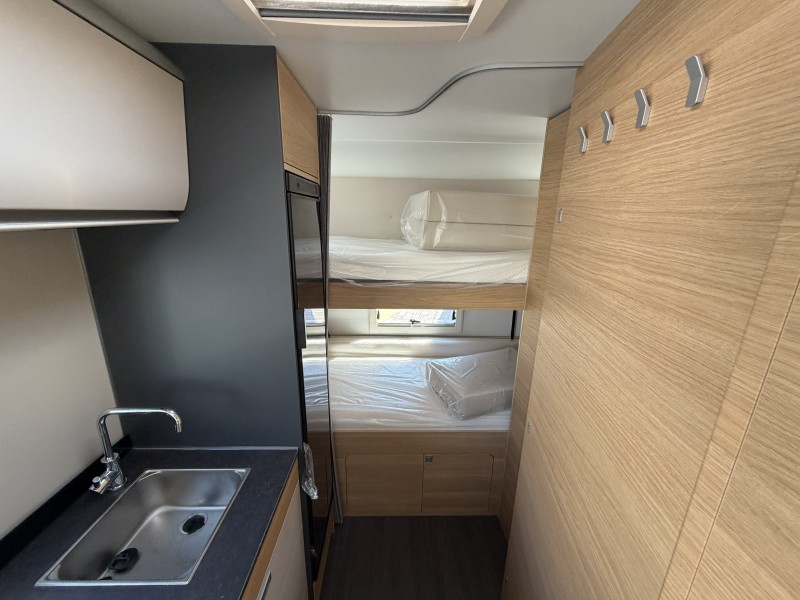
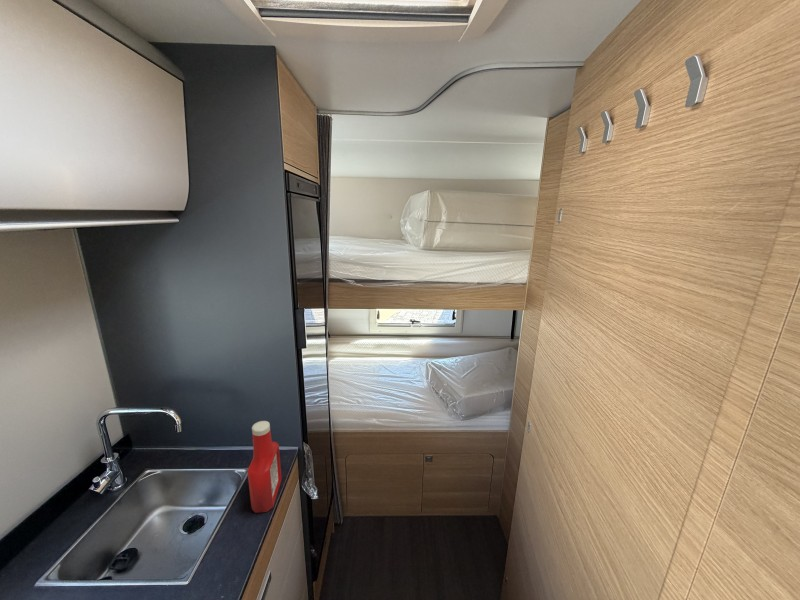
+ soap bottle (264, 460)
